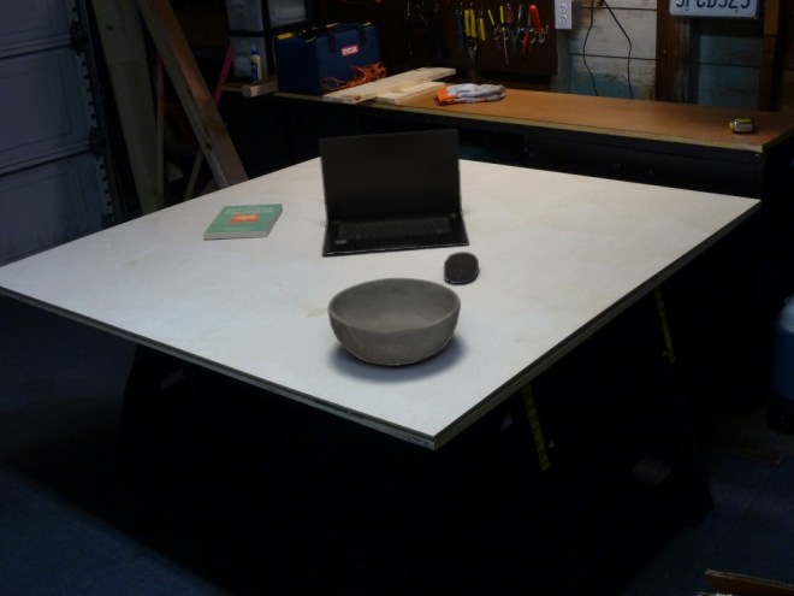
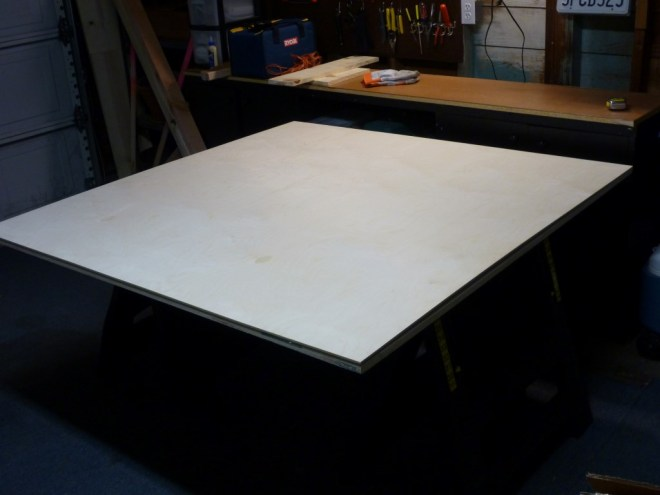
- bowl (395, 325)
- book (244, 220)
- laptop (391, 190)
- computer mouse (461, 265)
